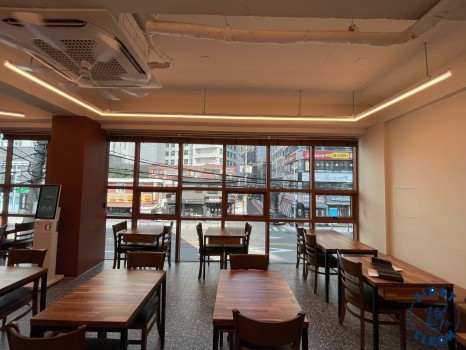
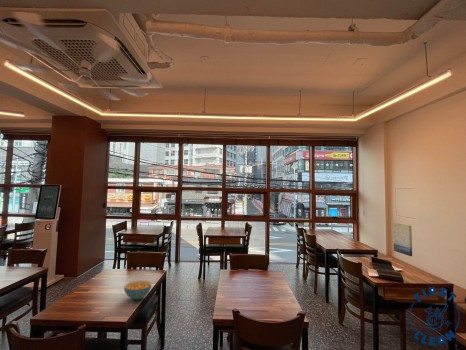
+ wall art (402, 238)
+ cereal bowl (137, 291)
